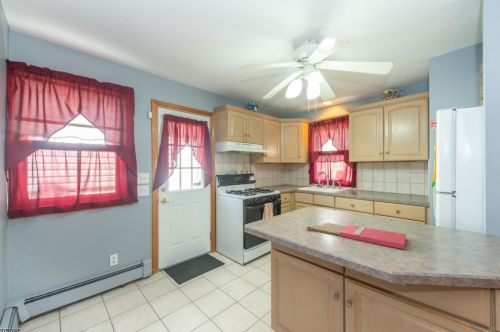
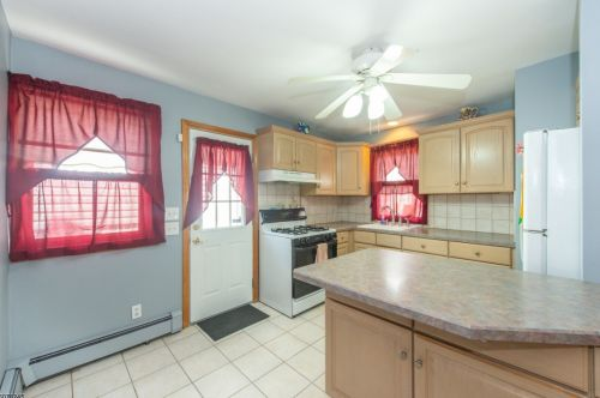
- cutting board (352, 231)
